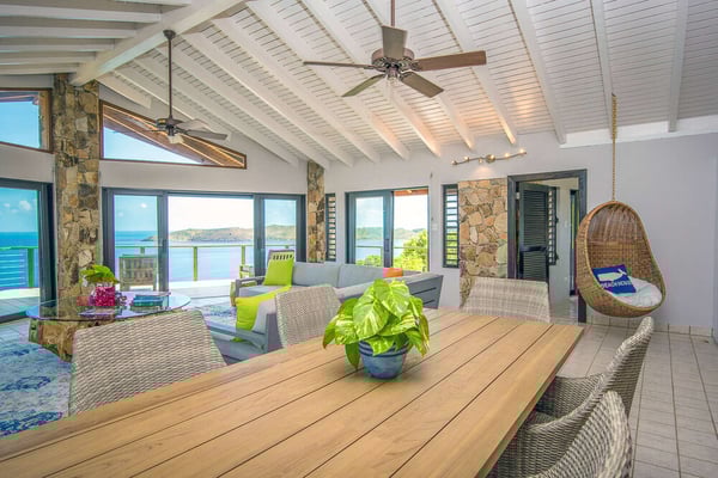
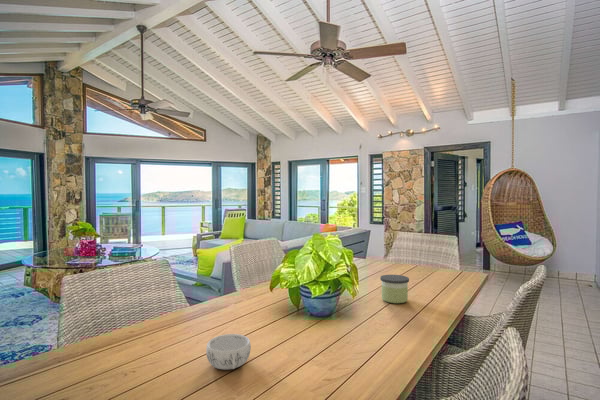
+ candle (394, 288)
+ decorative bowl (229, 354)
